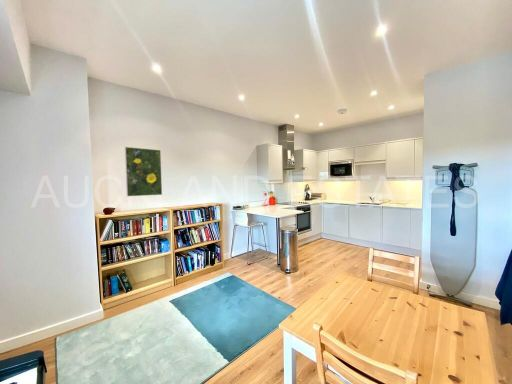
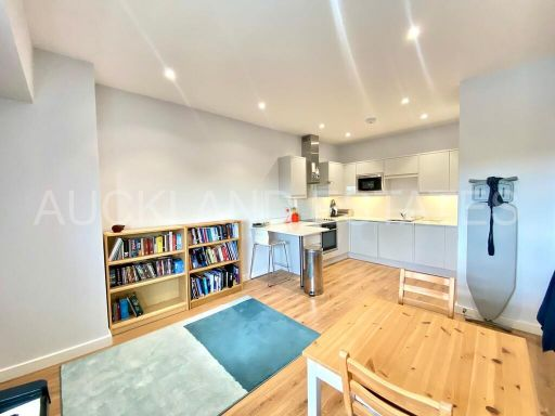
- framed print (144, 172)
